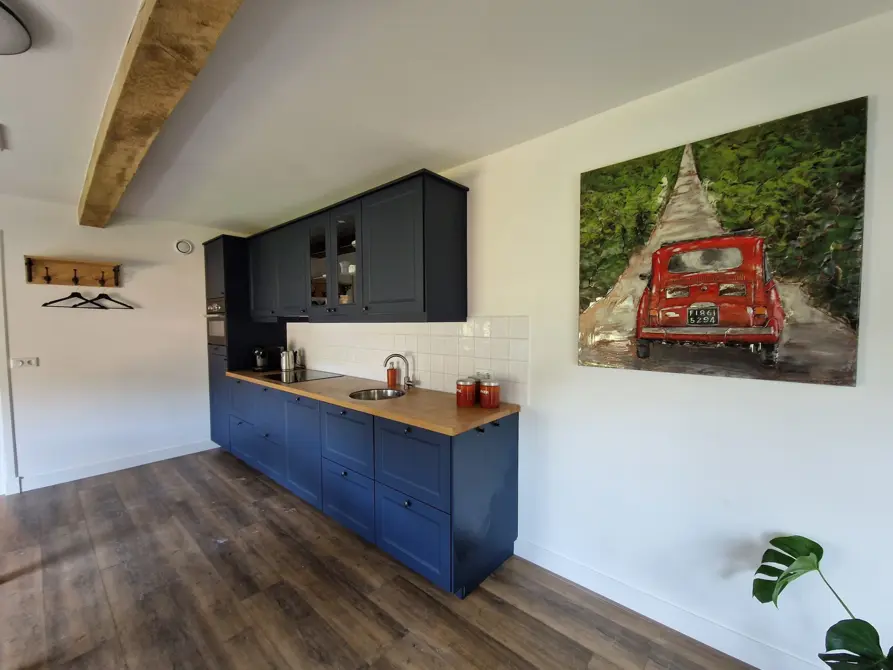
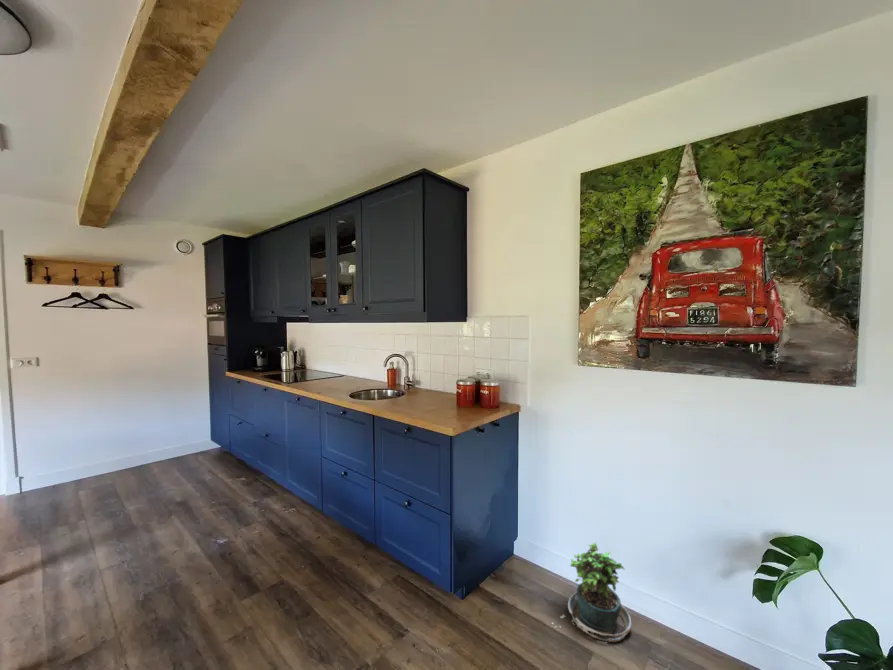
+ potted plant (594, 585)
